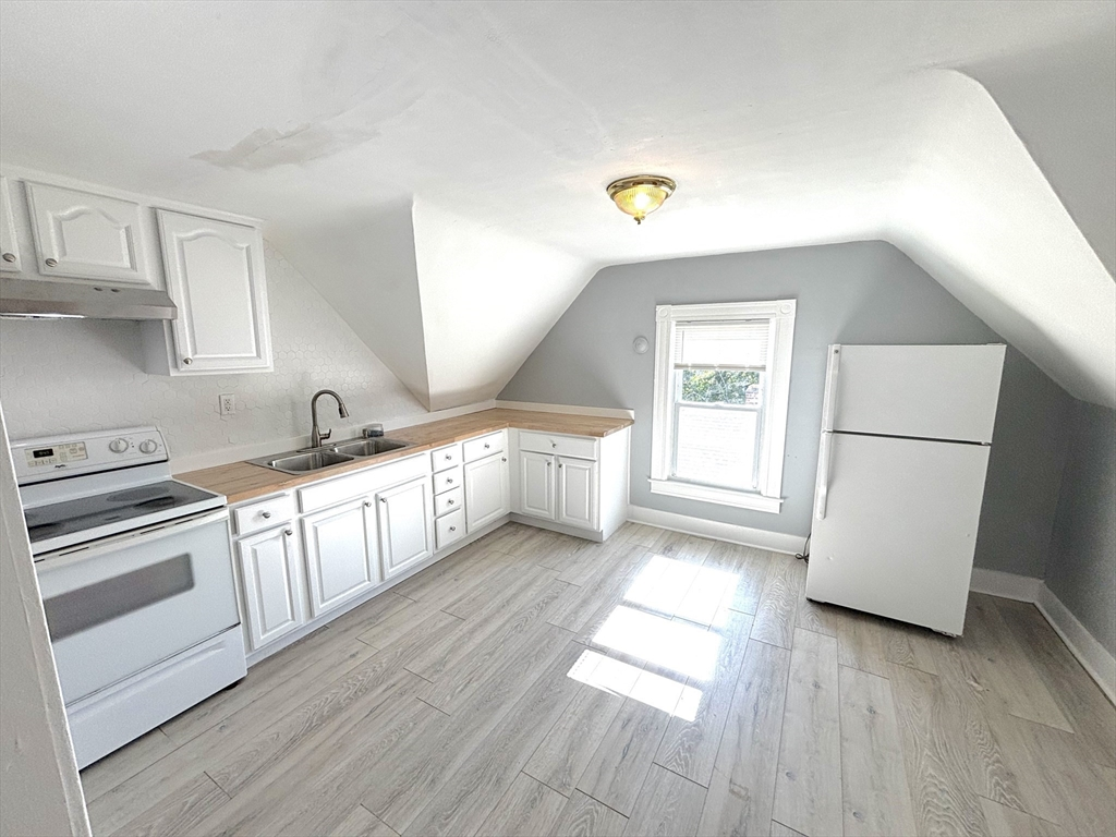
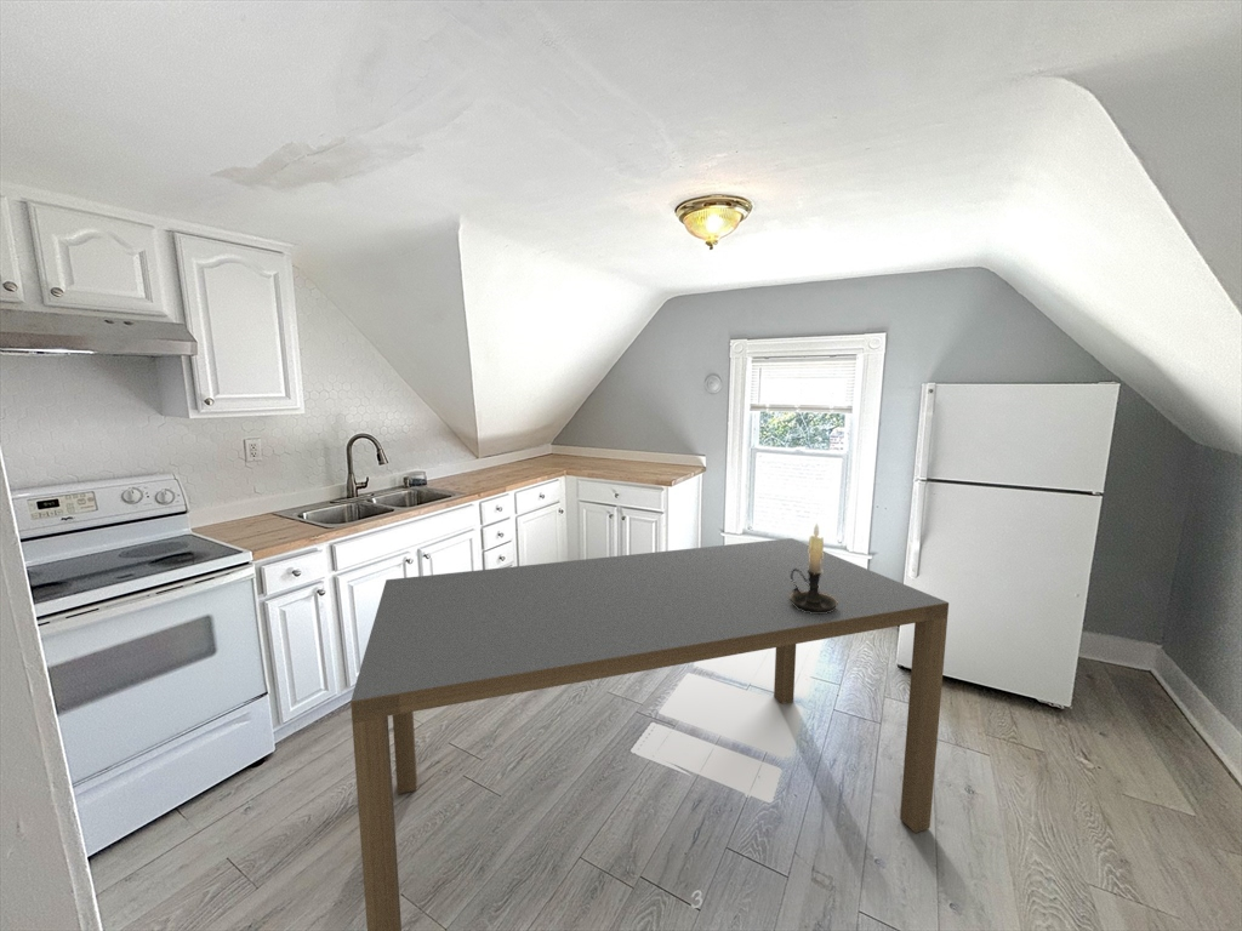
+ dining table (642, 670)
+ candle holder (809, 561)
